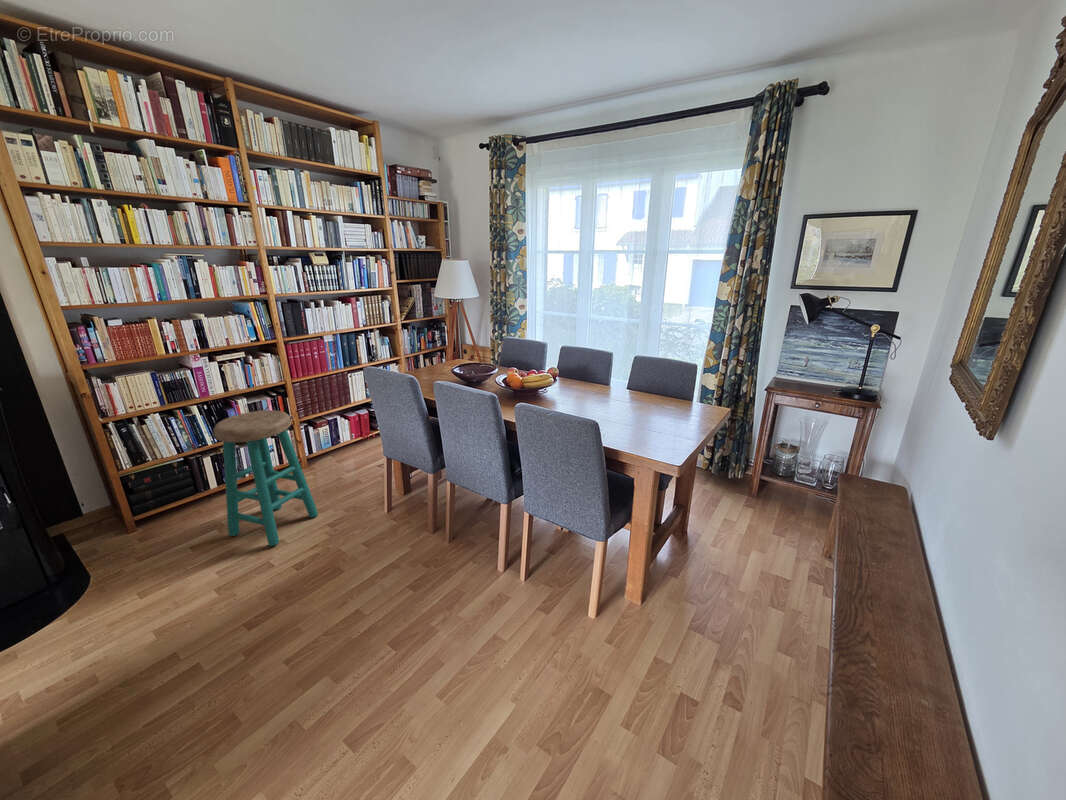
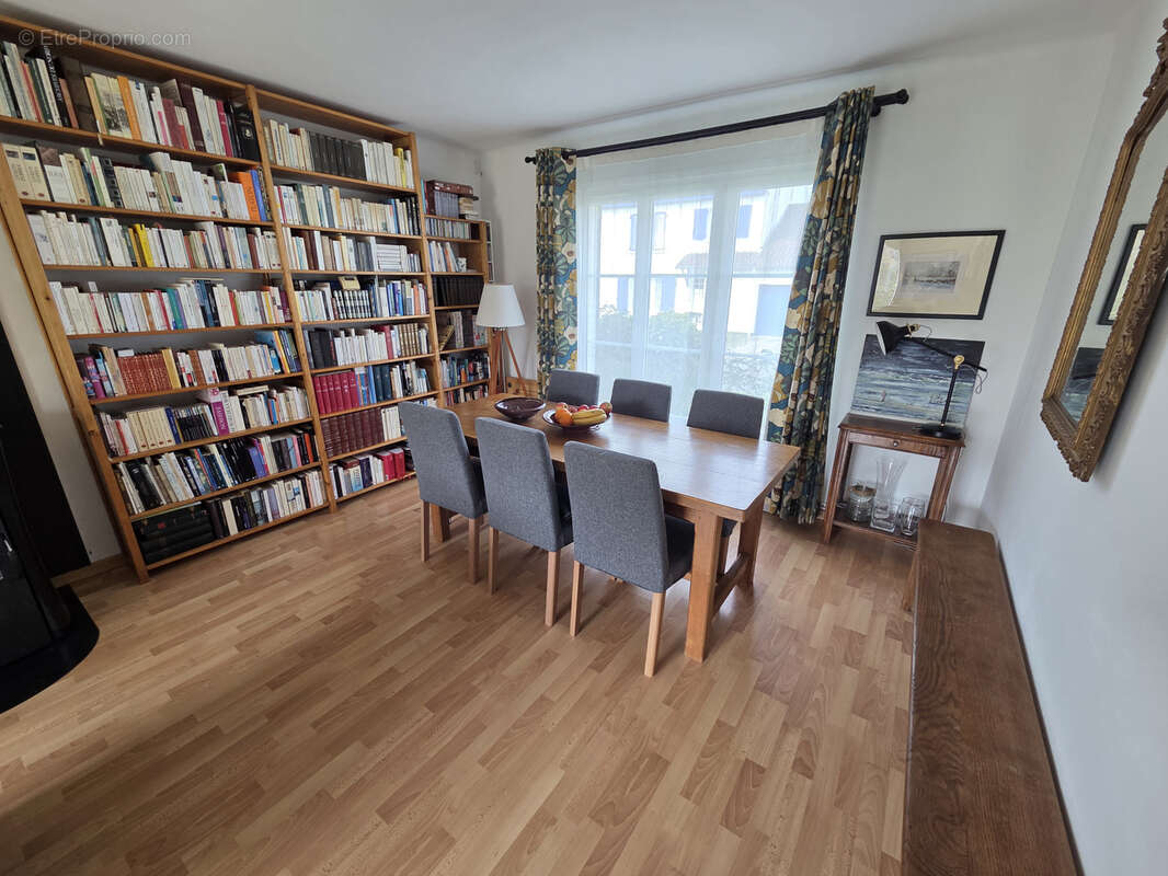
- stool (264, 474)
